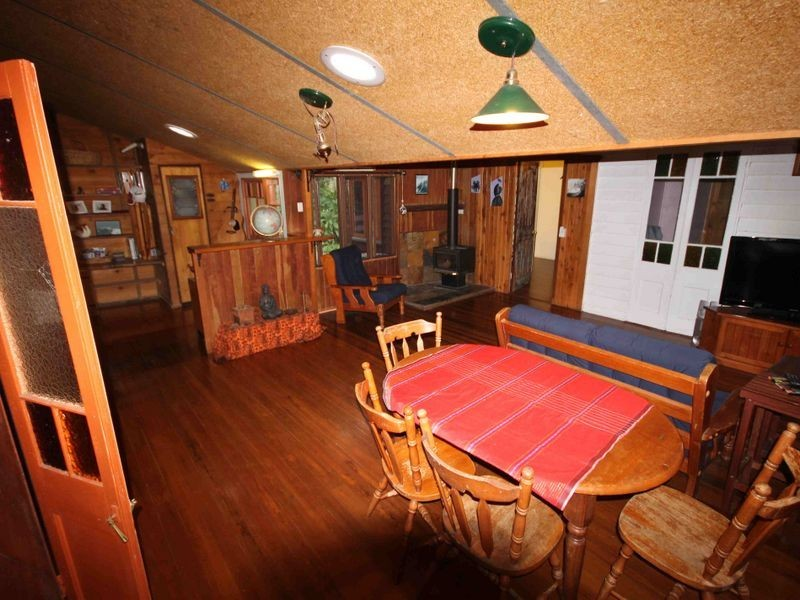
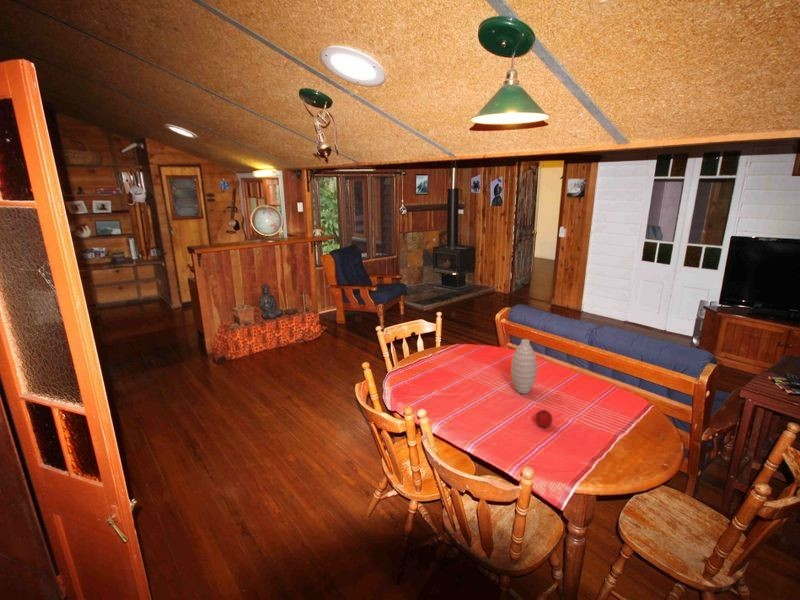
+ apple (544, 417)
+ vase (524, 366)
